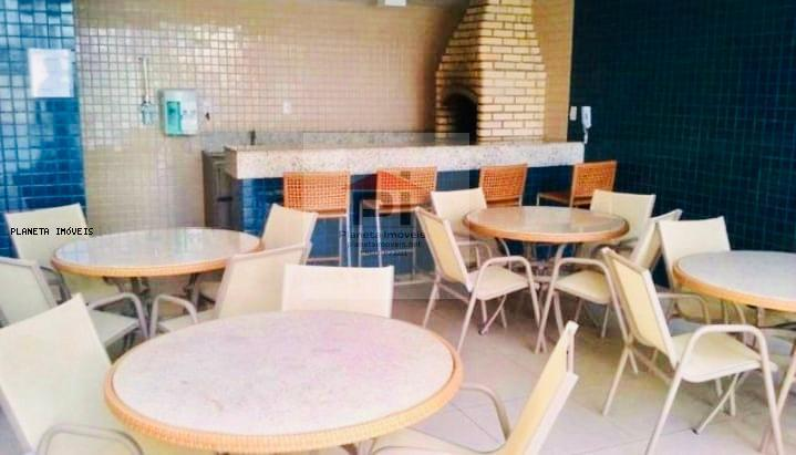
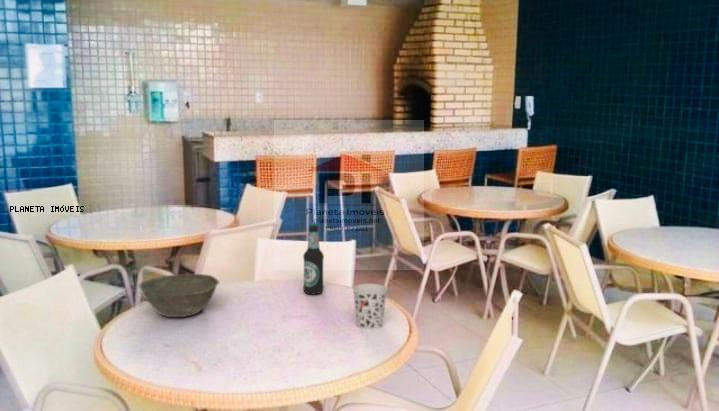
+ bottle (313, 258)
+ cup (369, 307)
+ bowl (180, 297)
